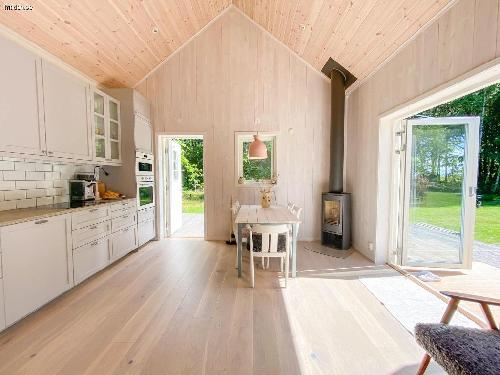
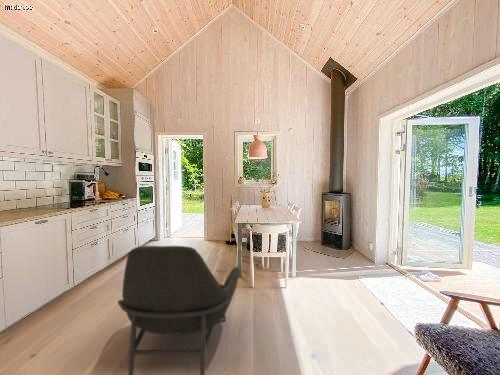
+ armchair (181, 286)
